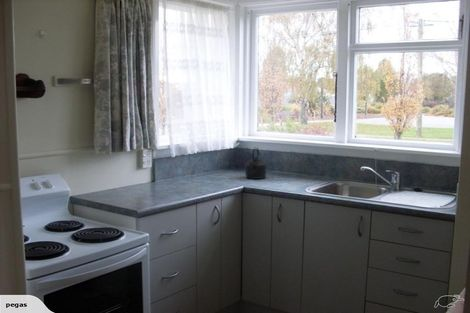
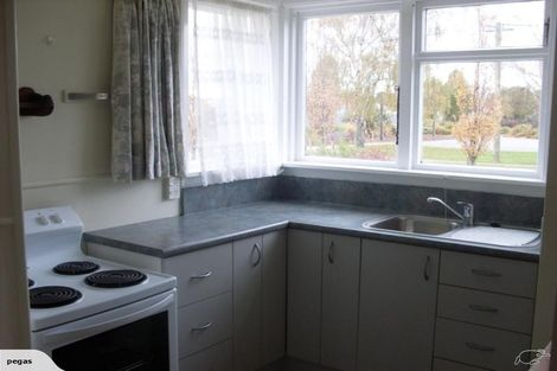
- kettle (254, 163)
